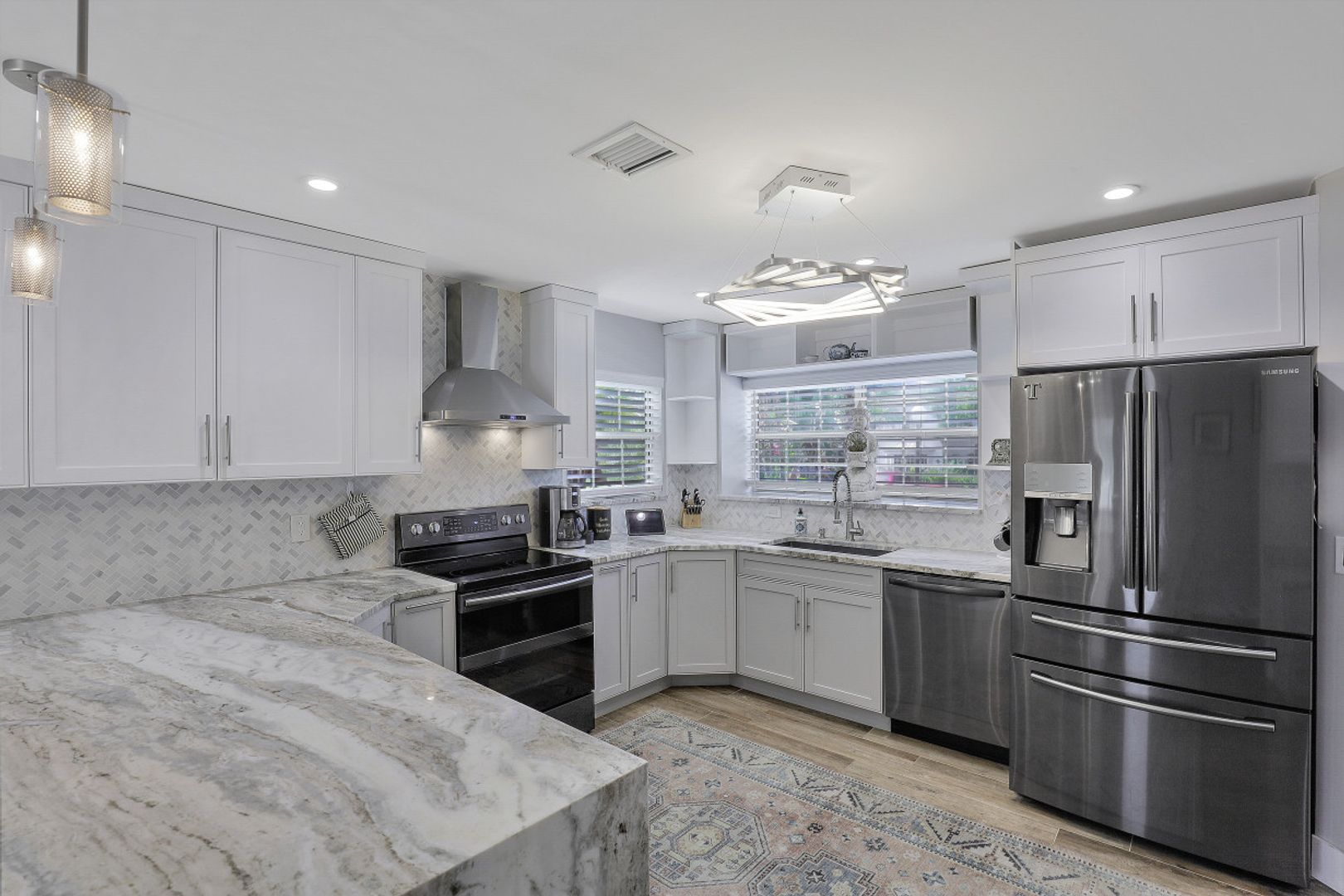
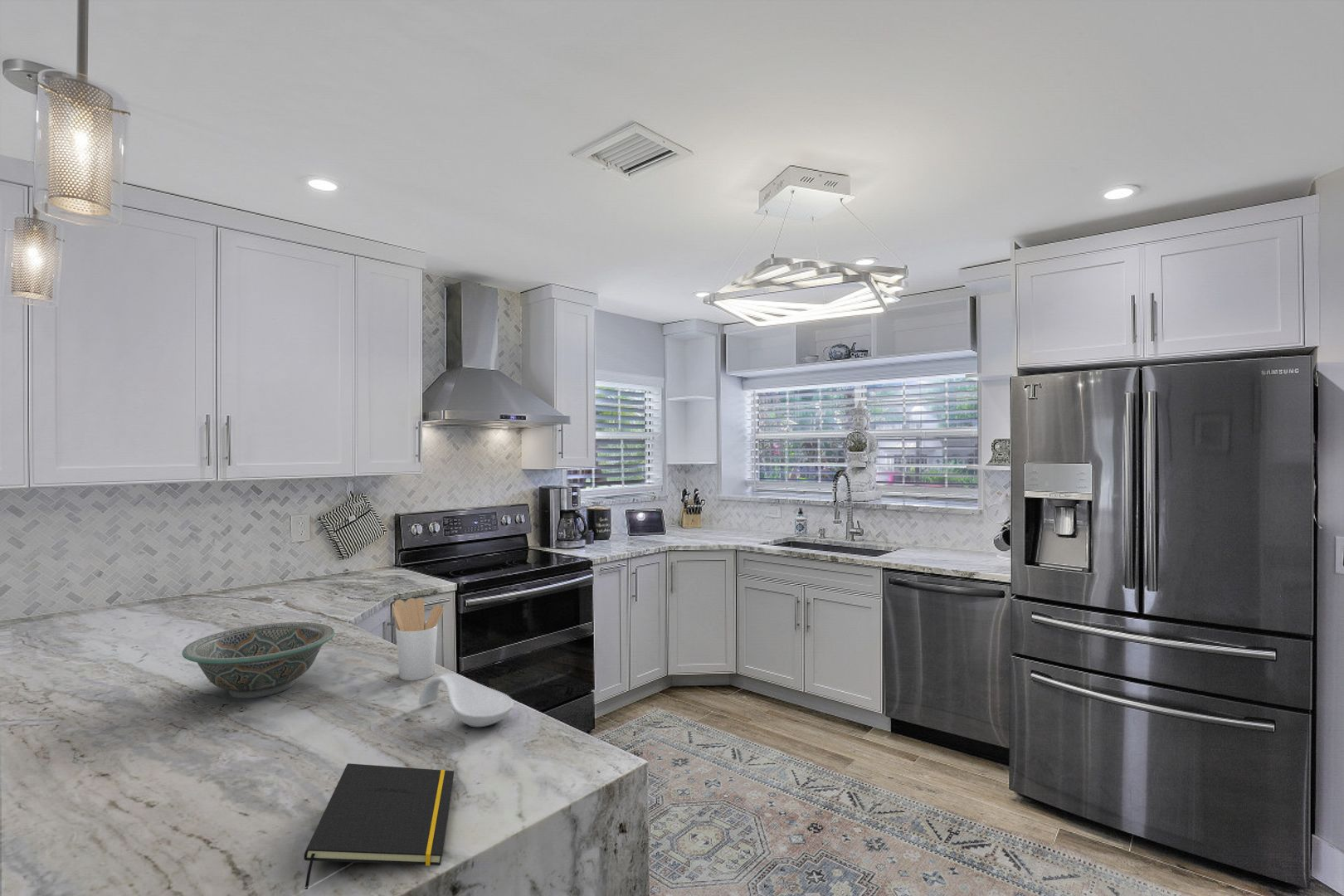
+ decorative bowl (262, 664)
+ utensil holder (414, 635)
+ notepad (389, 809)
+ spoon rest (463, 698)
